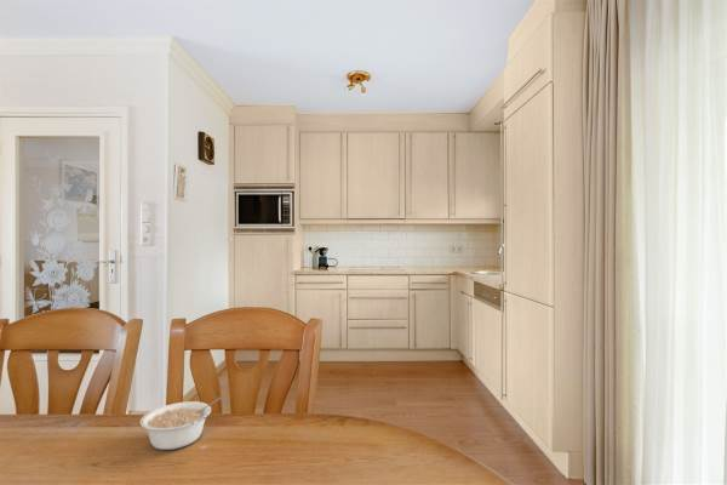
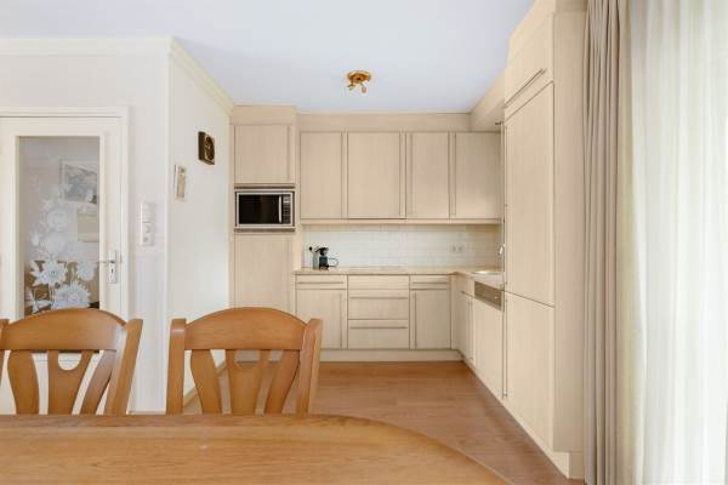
- legume (178, 422)
